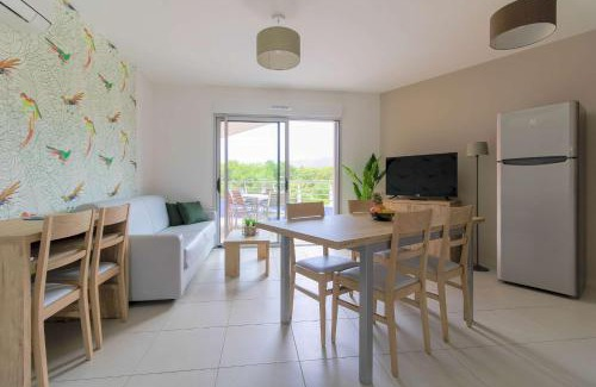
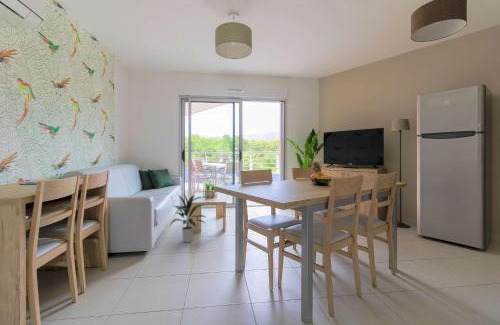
+ indoor plant (189, 216)
